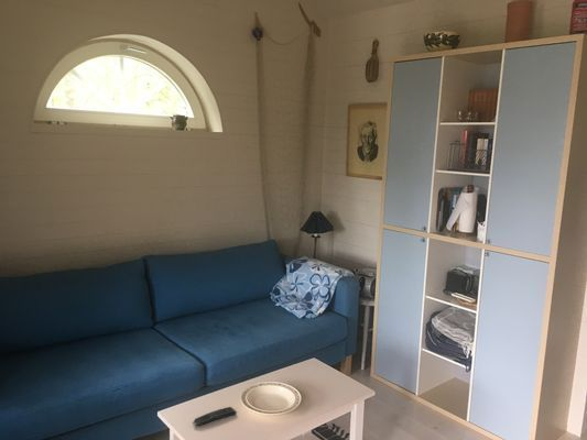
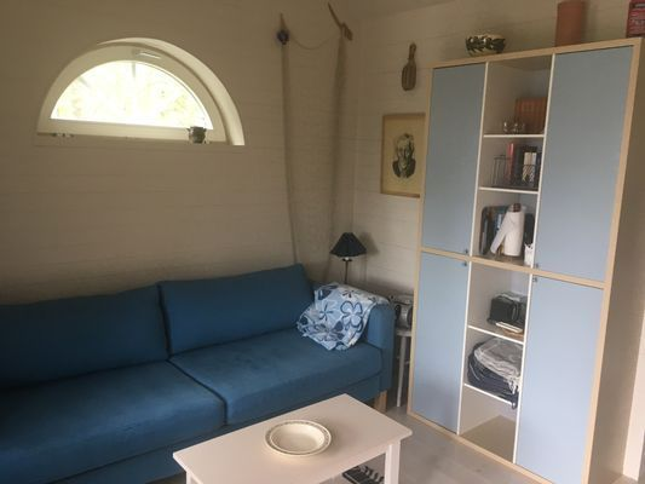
- remote control (214, 416)
